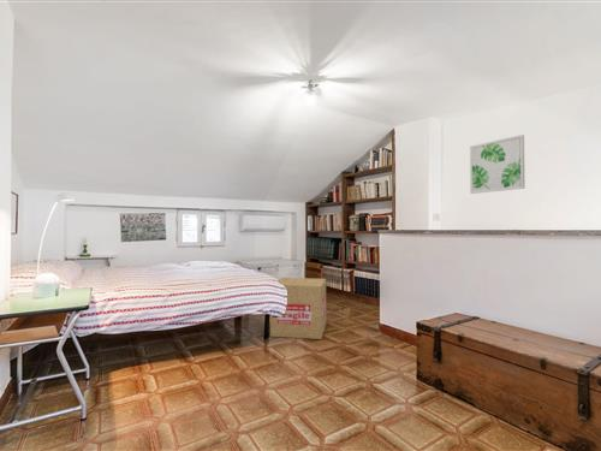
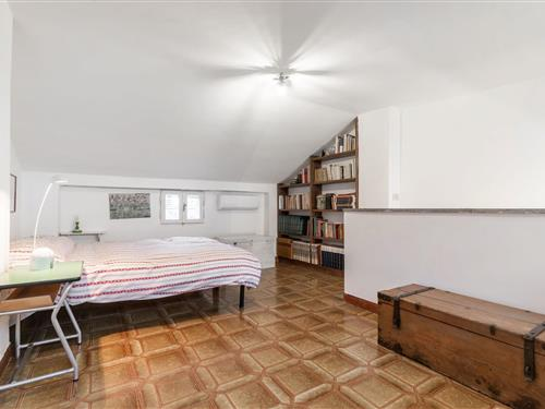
- cardboard box (299, 305)
- wall art (495, 166)
